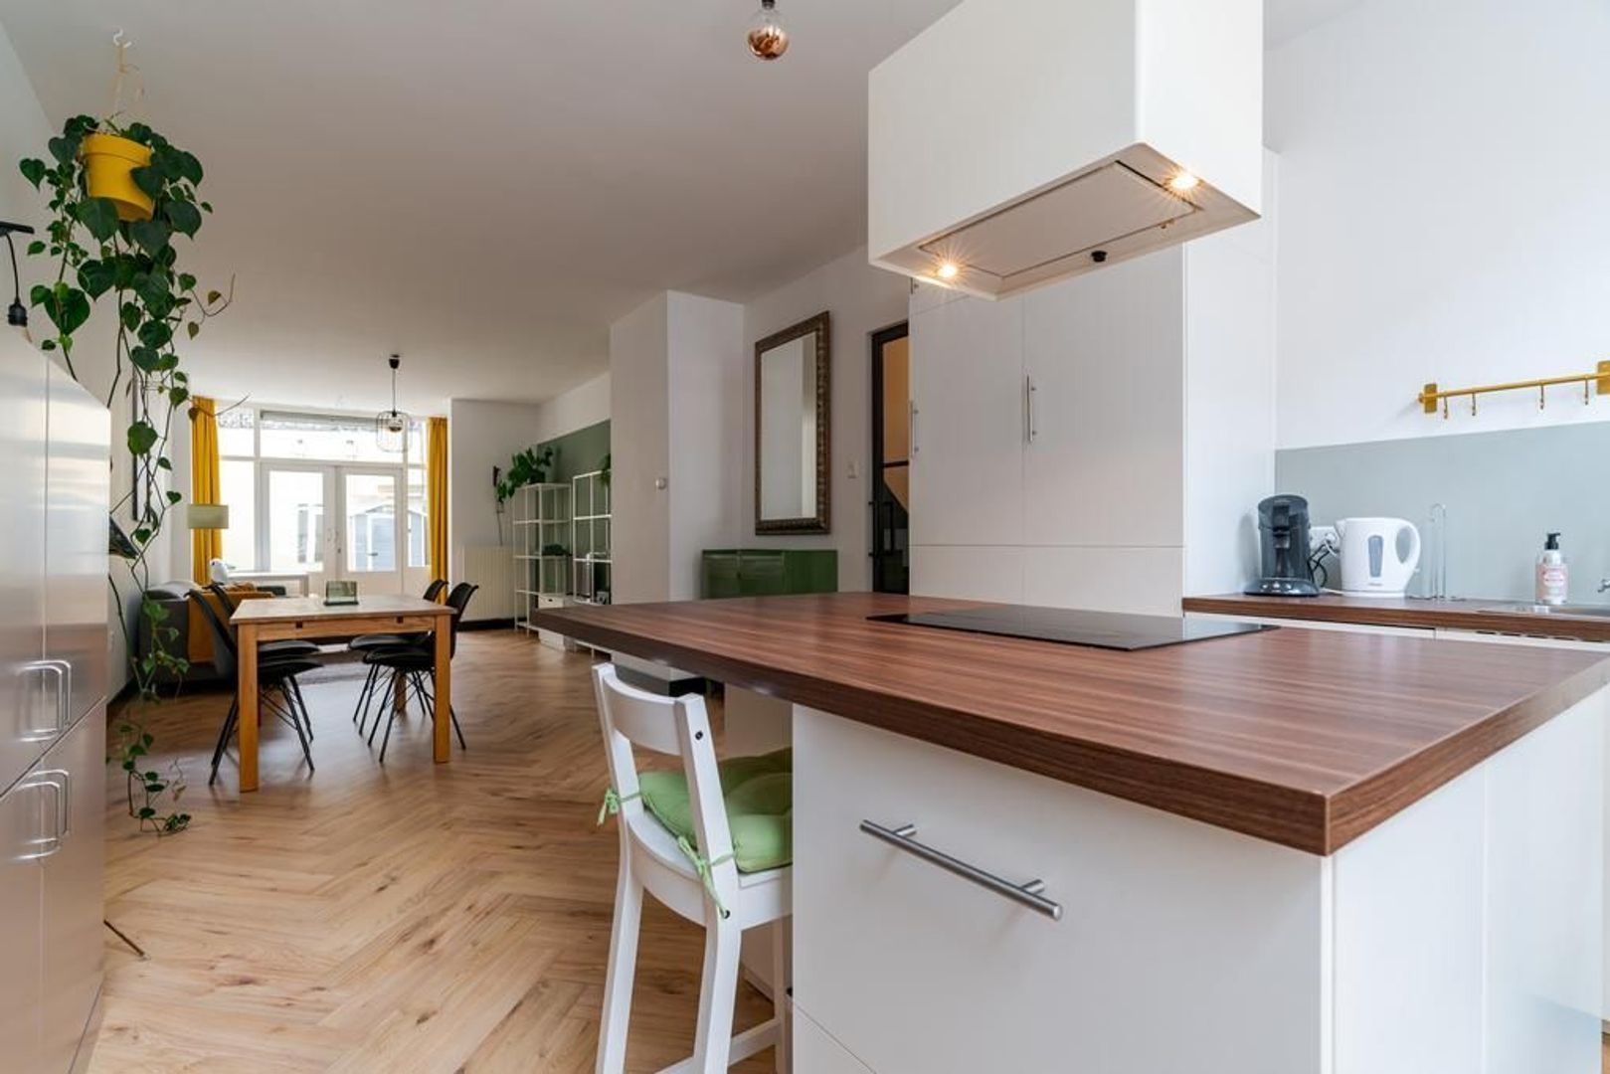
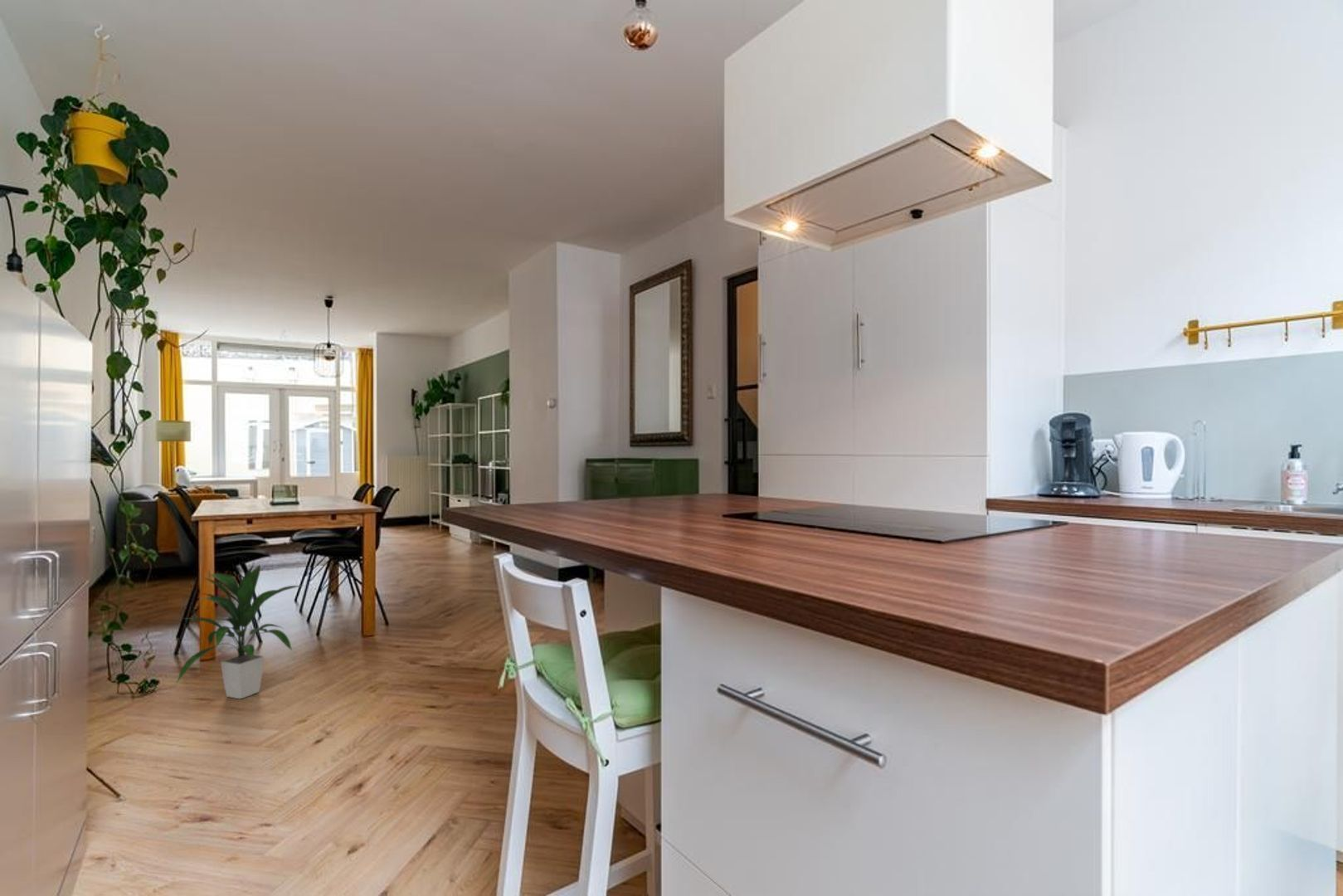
+ indoor plant (236, 628)
